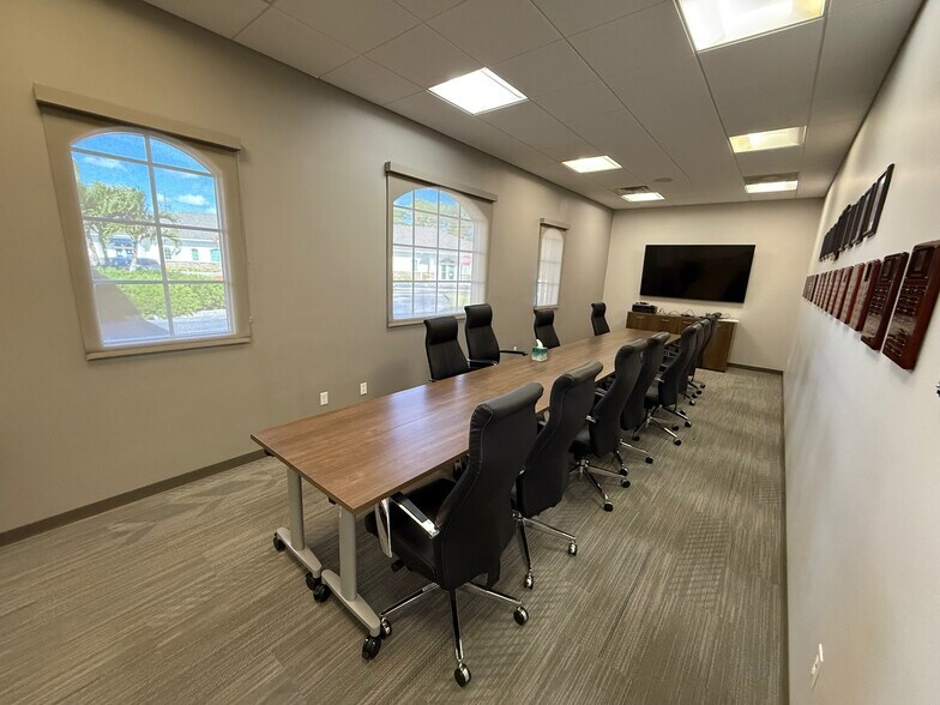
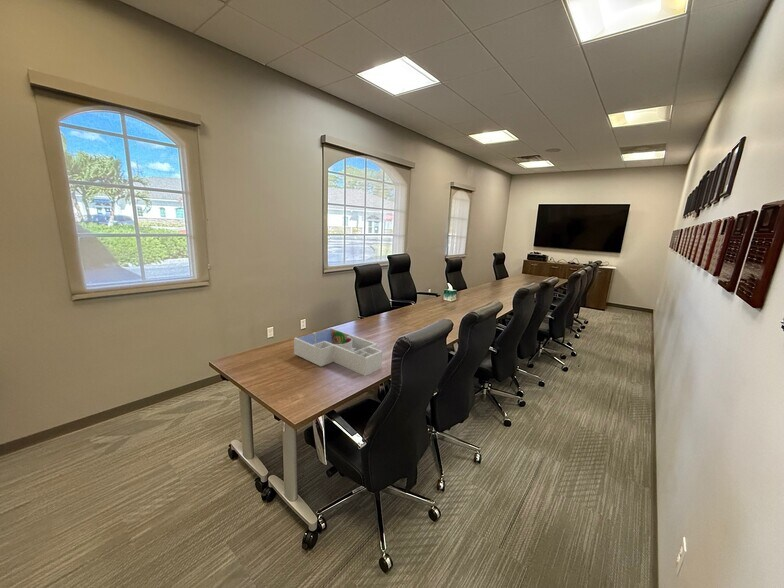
+ desk organizer (340, 351)
